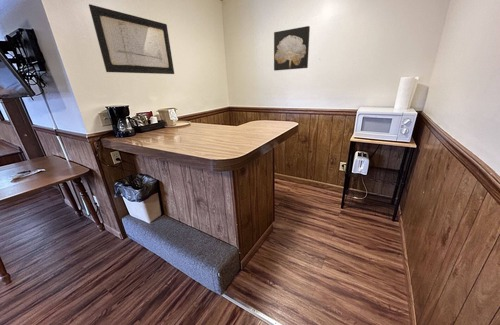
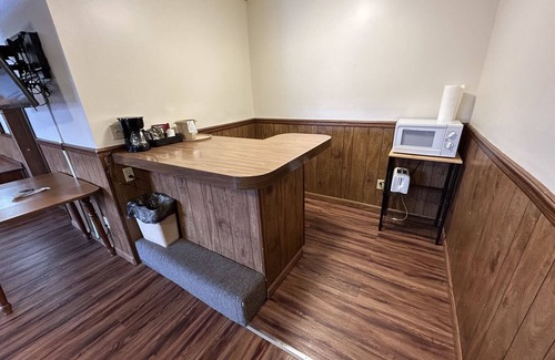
- wall art (290, 50)
- wall art (139, 45)
